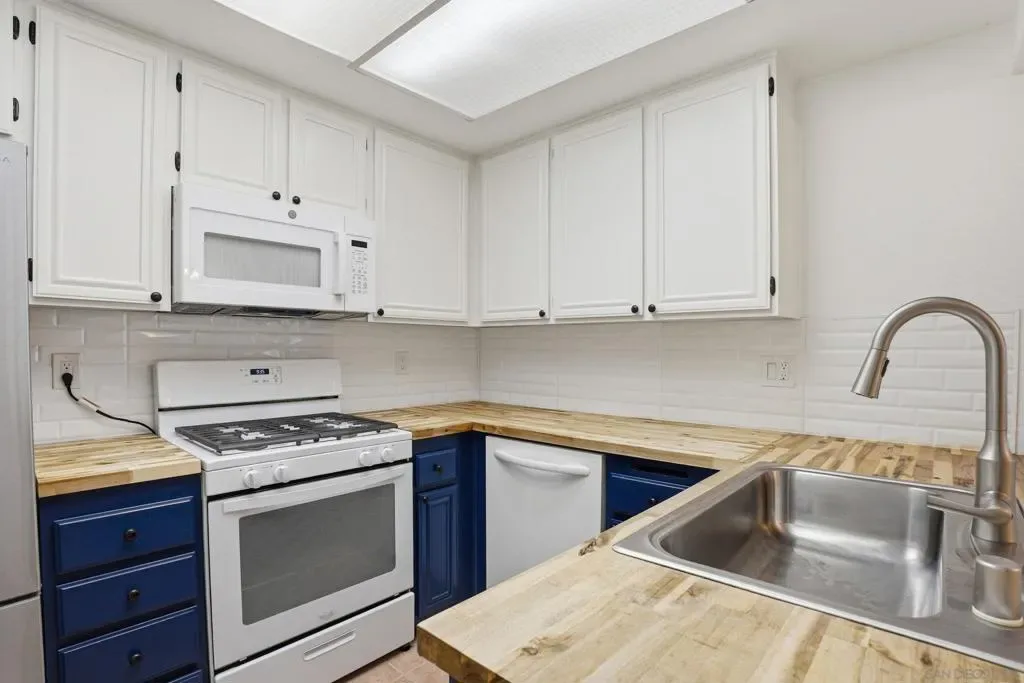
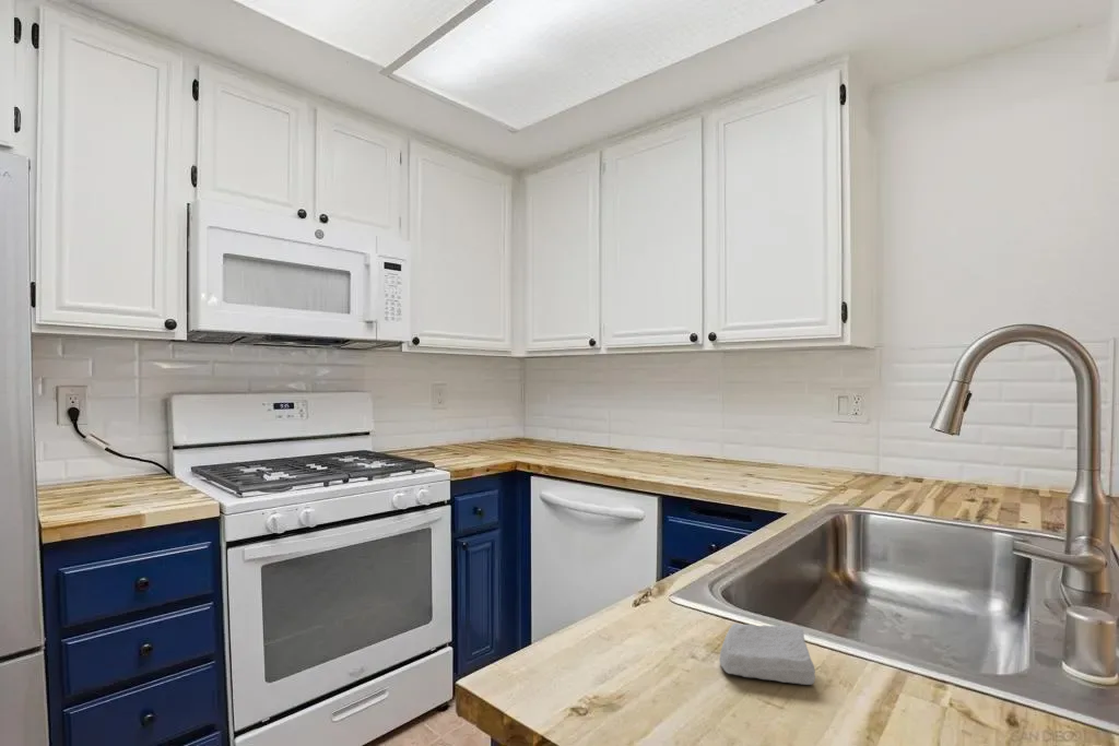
+ soap bar (764, 650)
